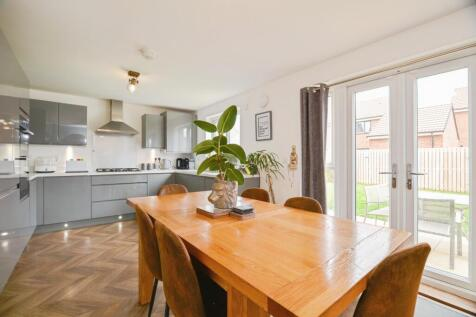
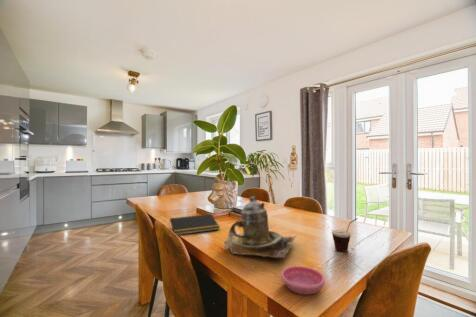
+ saucer (302, 280)
+ notepad (194, 223)
+ teapot (261, 221)
+ cup (346, 234)
